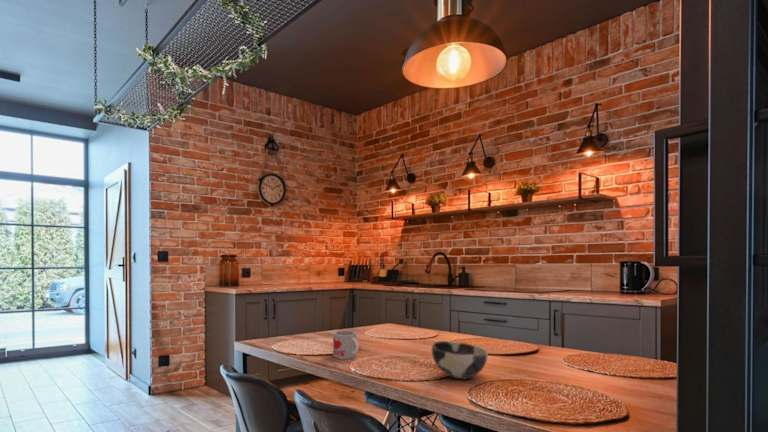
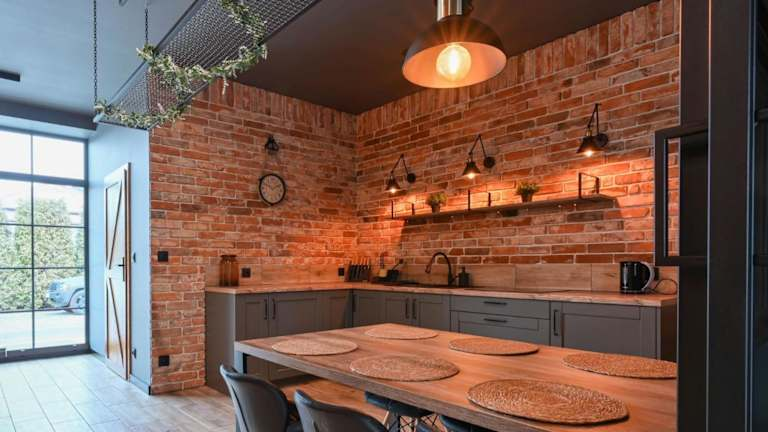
- bowl (459, 360)
- mug (347, 344)
